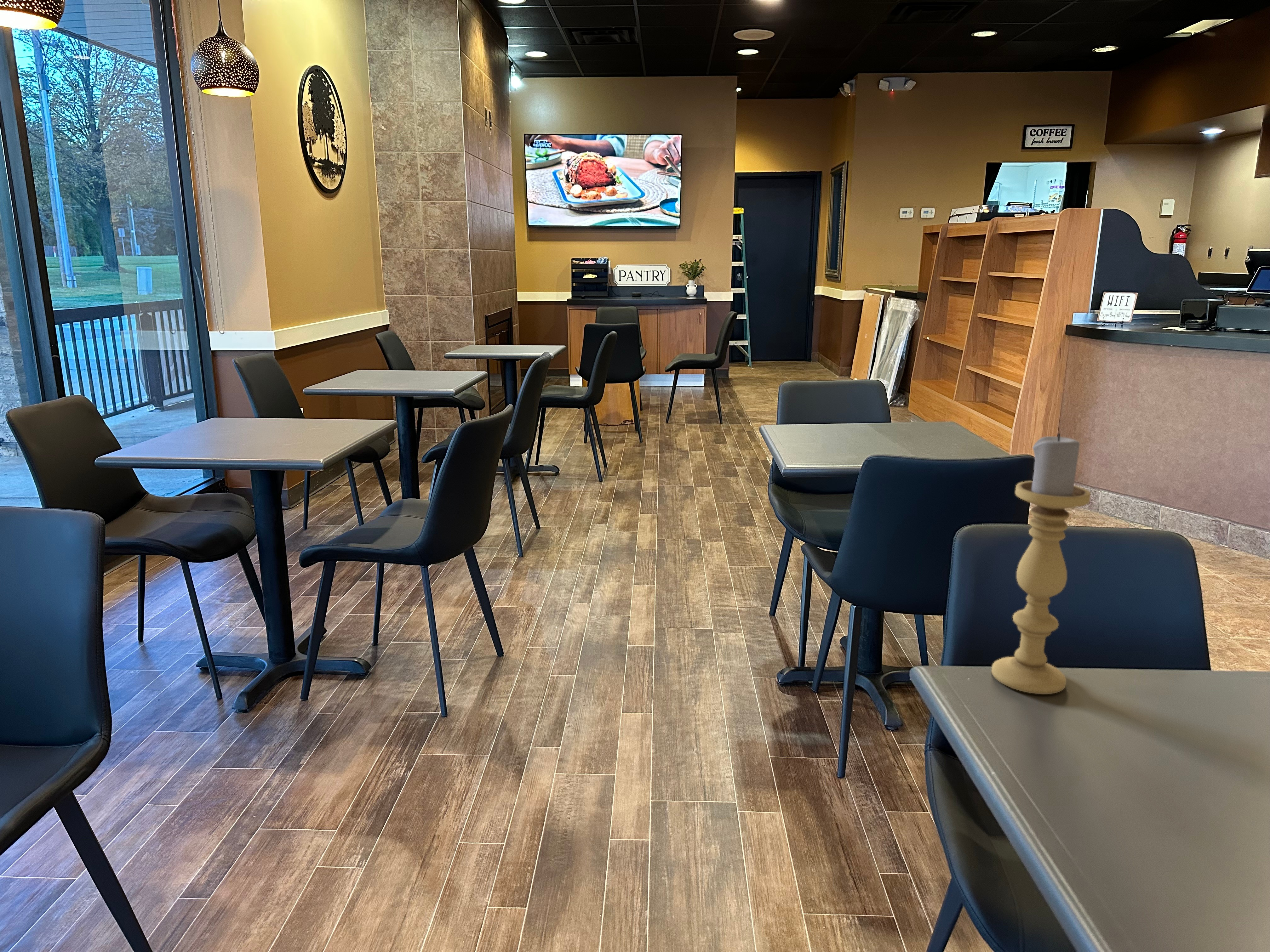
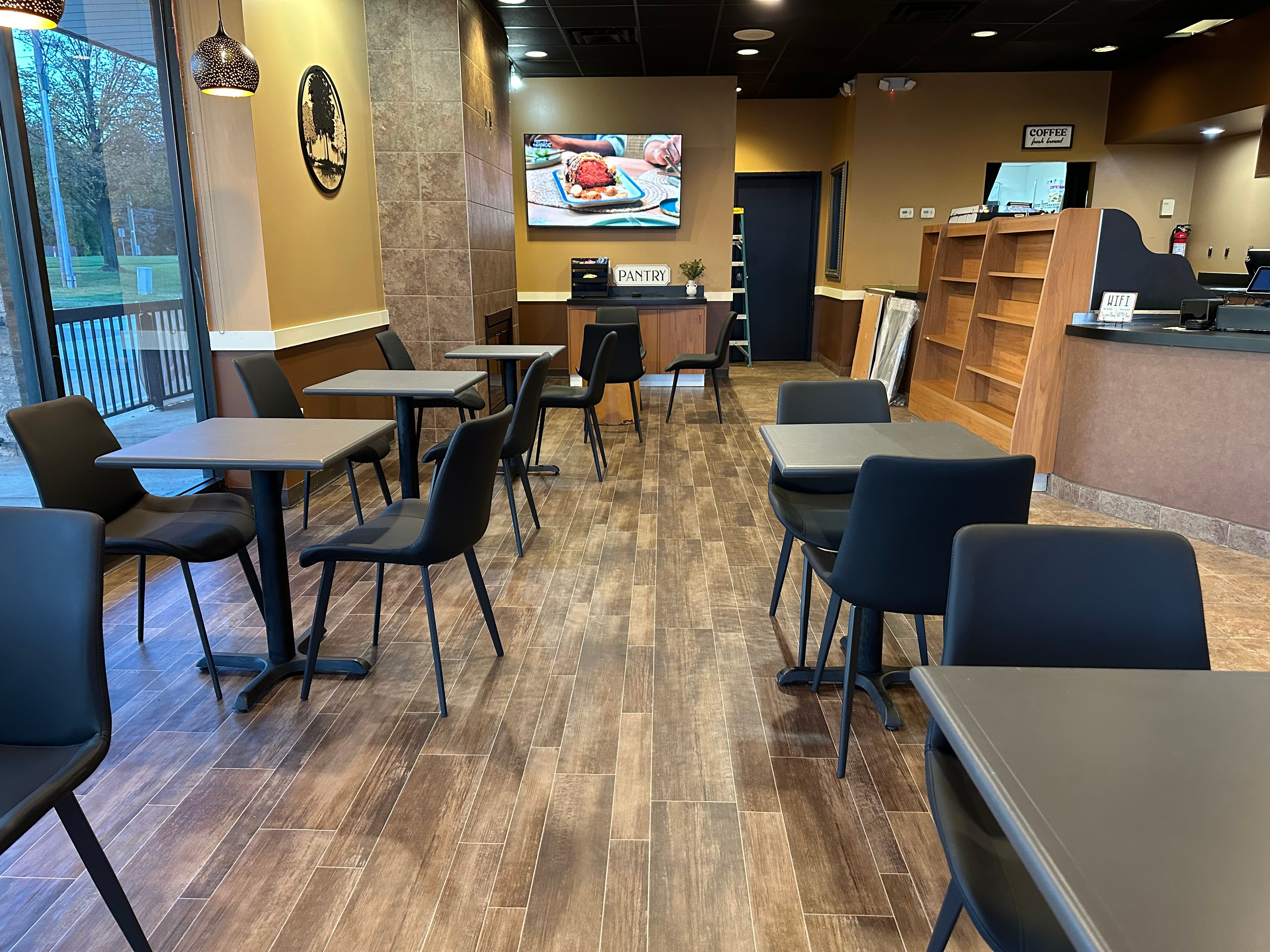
- candle holder (1043, 560)
